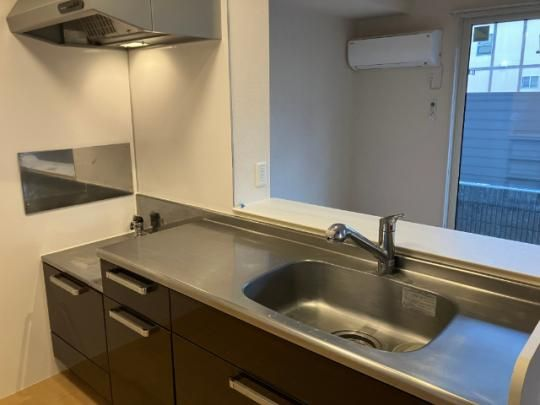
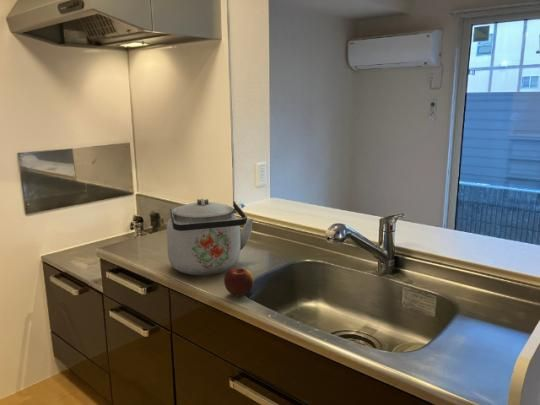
+ apple (239, 282)
+ kettle (212, 233)
